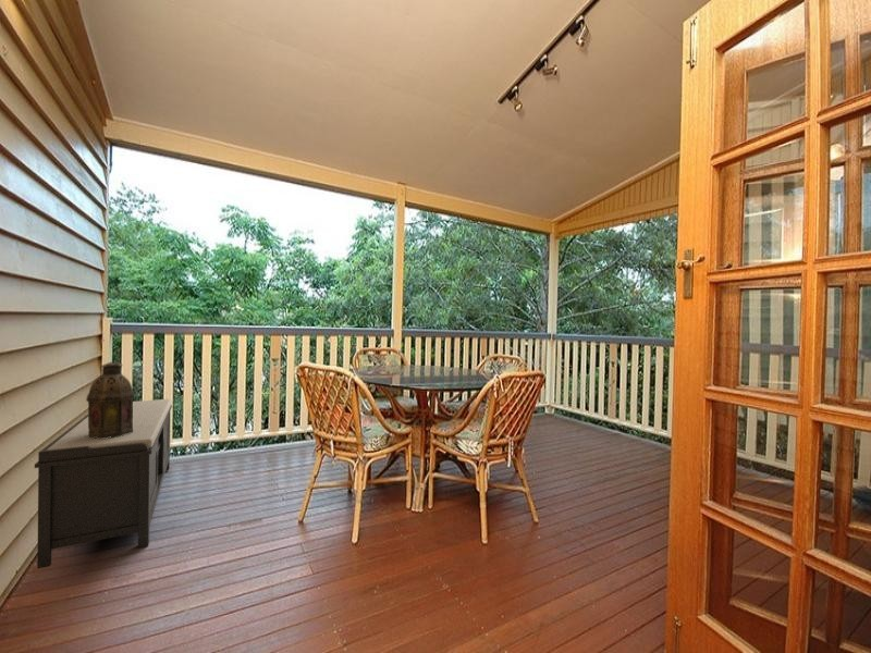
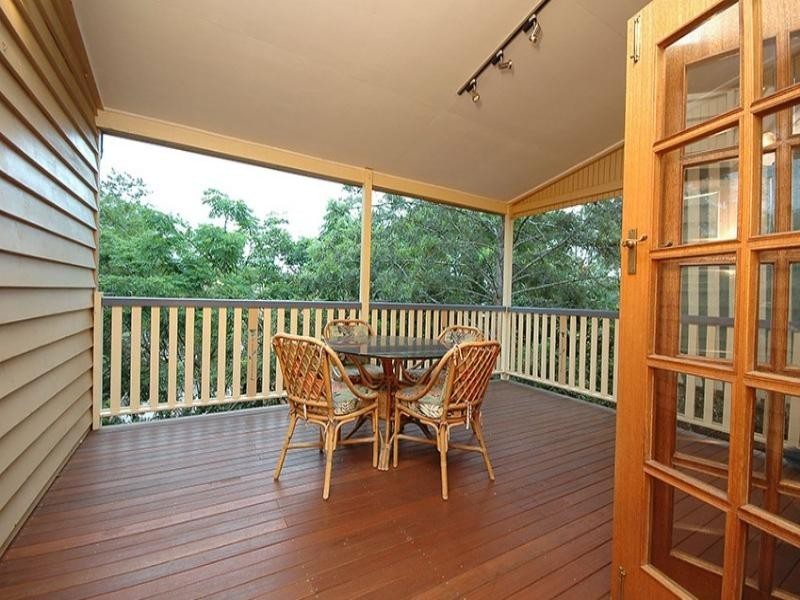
- lantern (111, 397)
- bench (121, 461)
